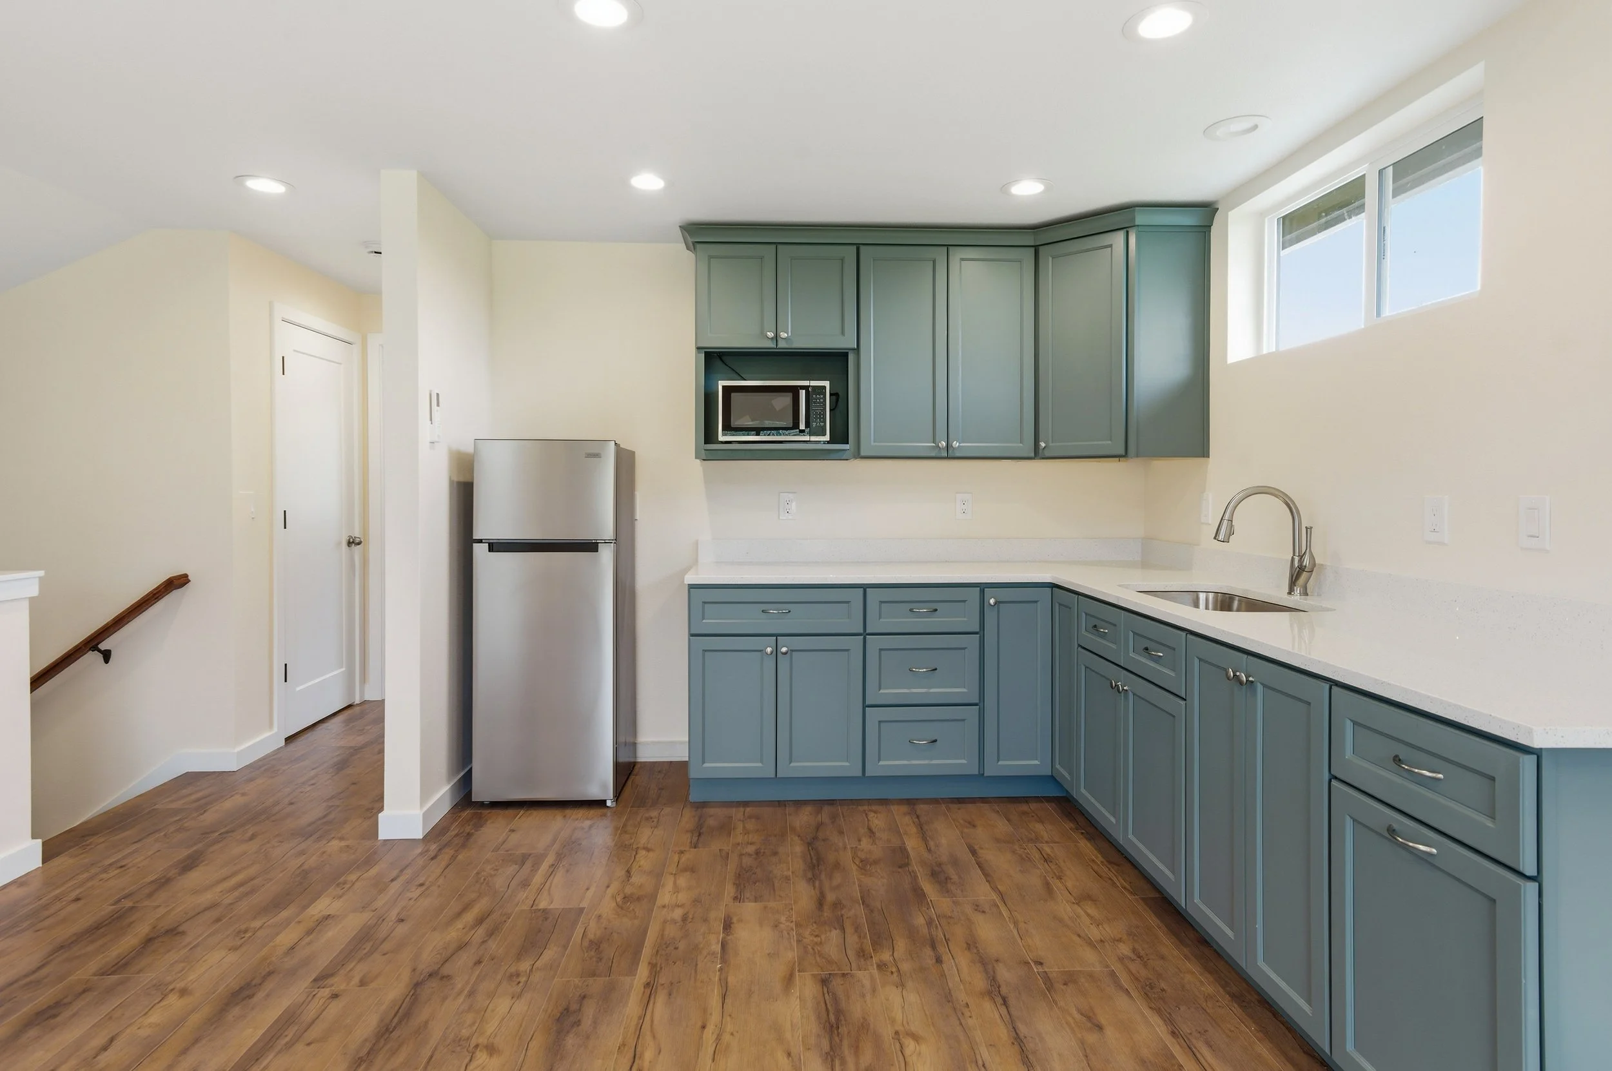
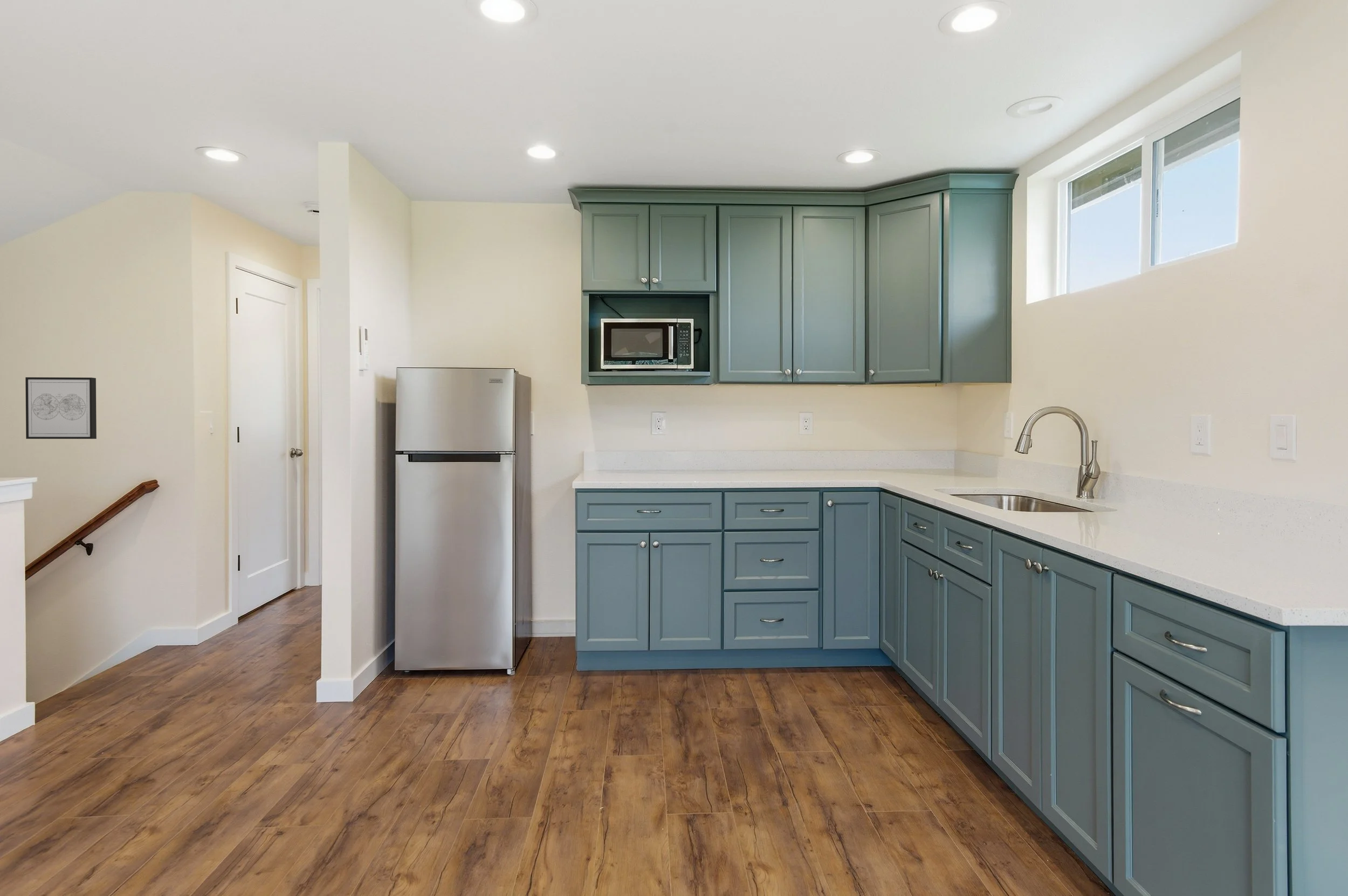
+ wall art (61, 408)
